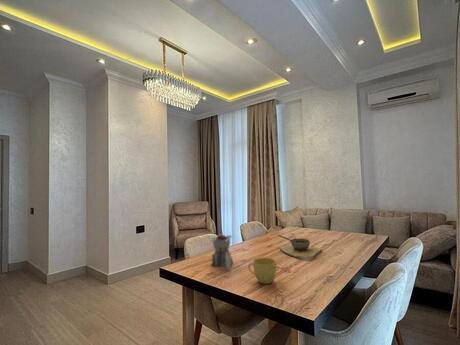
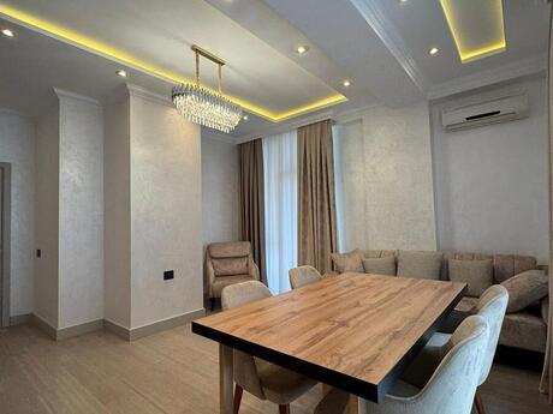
- teapot (223, 249)
- bowl (296, 243)
- cup (262, 270)
